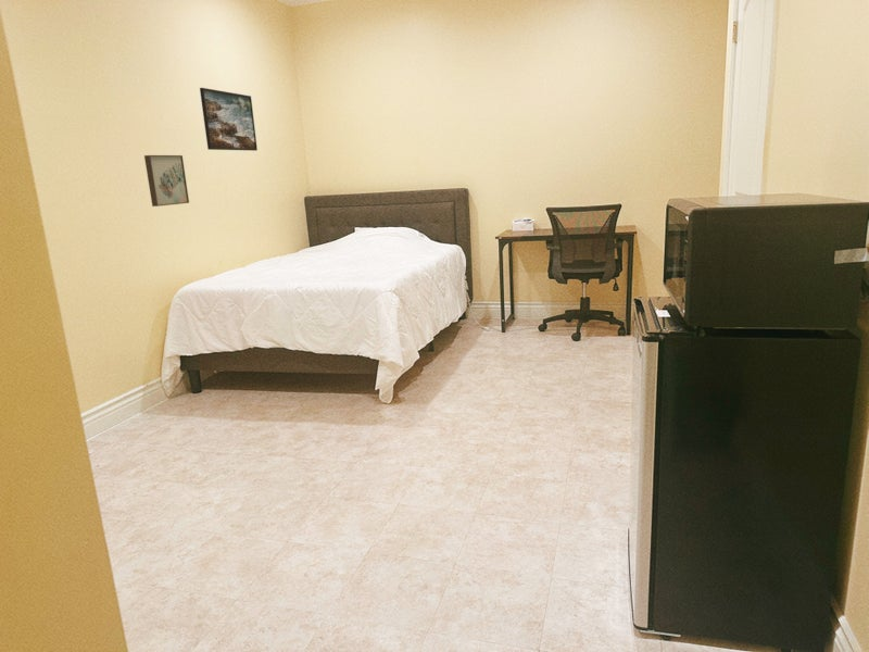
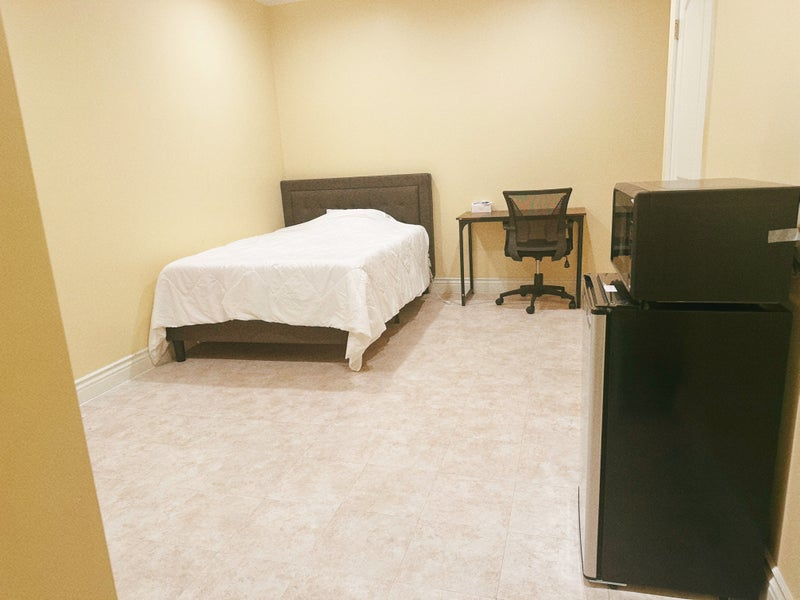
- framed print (230, 121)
- wall art (167, 179)
